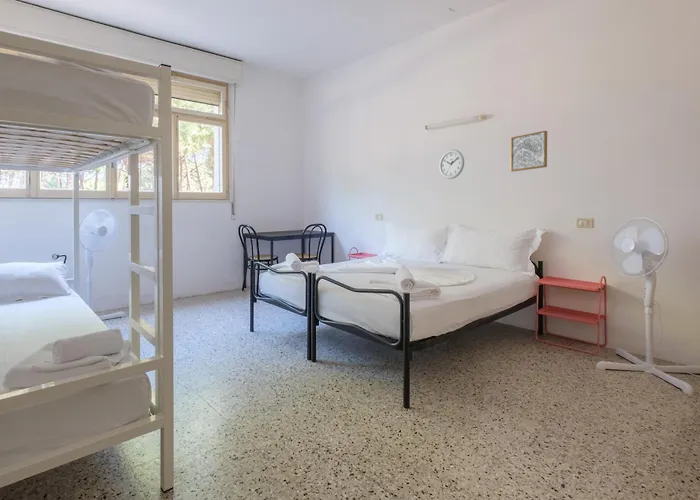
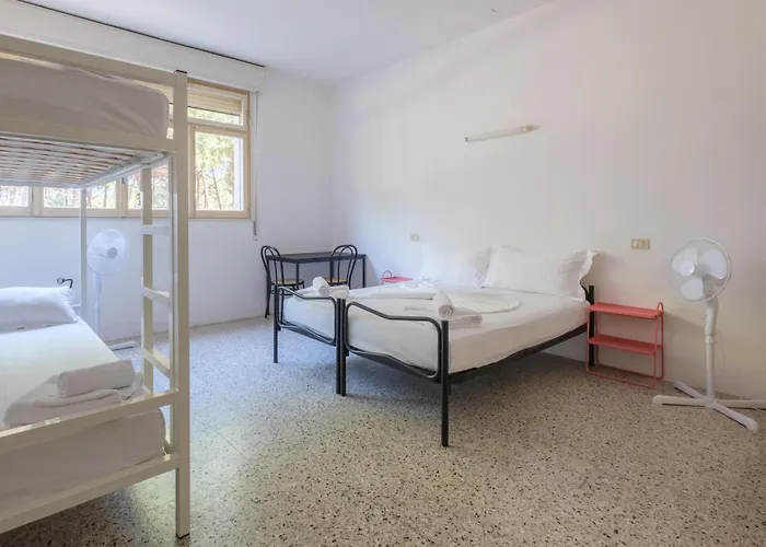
- wall clock (451, 164)
- wall art (528, 151)
